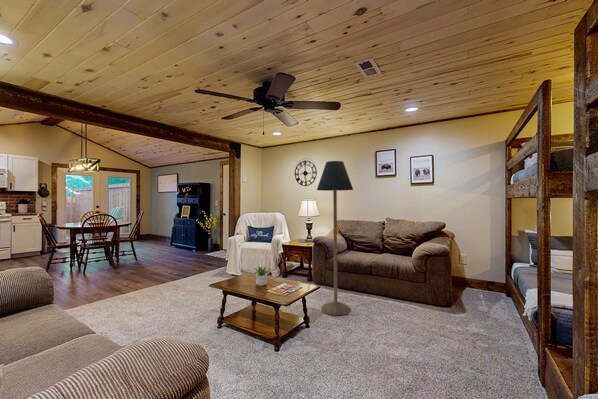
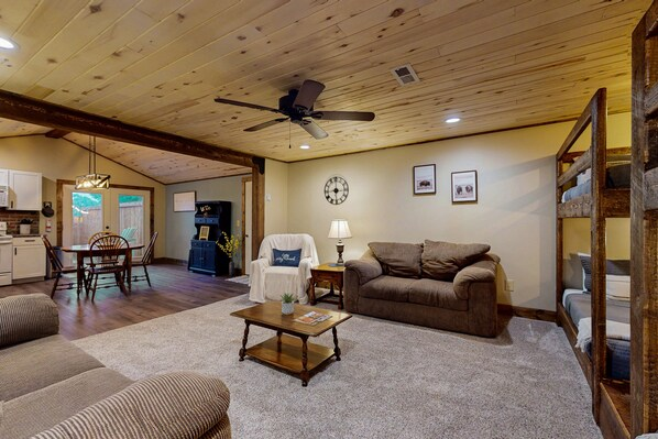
- floor lamp (335, 235)
